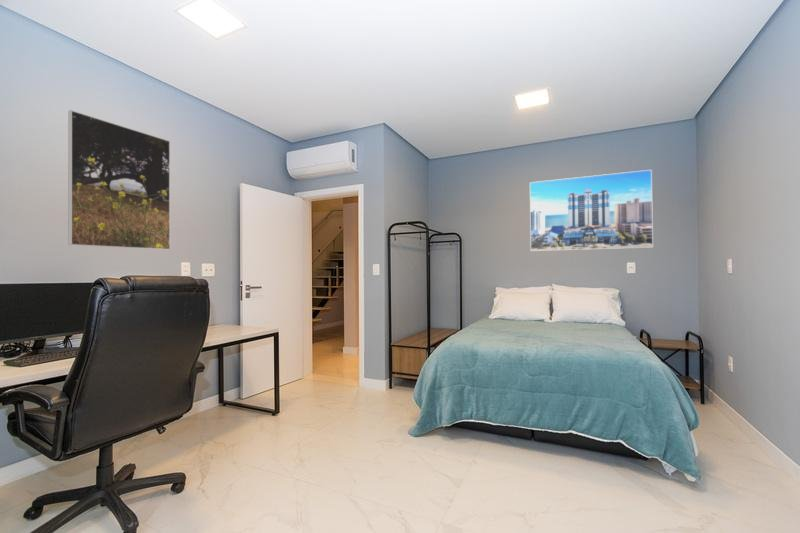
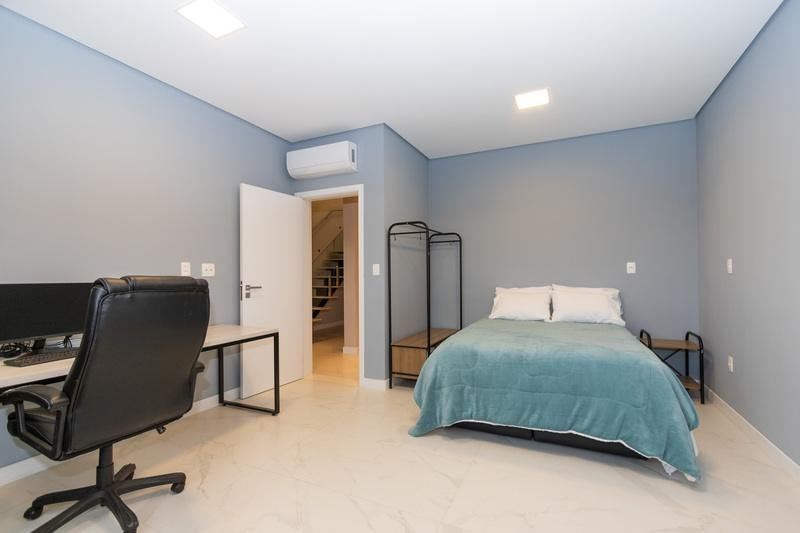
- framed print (124, 187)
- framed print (587, 212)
